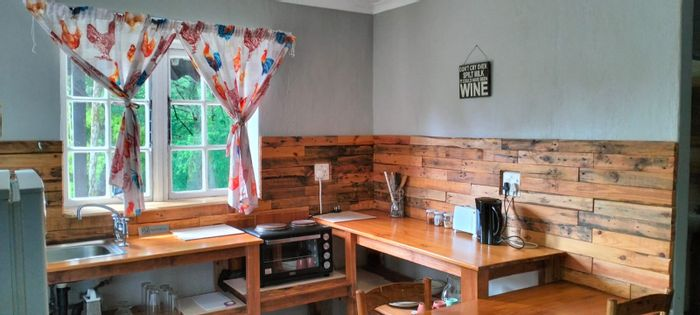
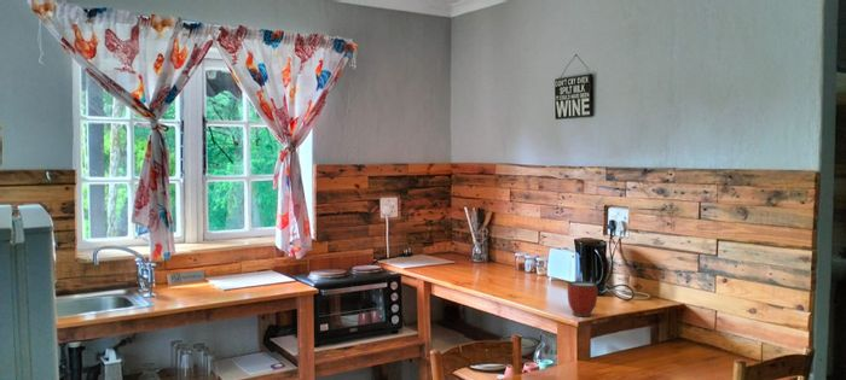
+ mug (585, 298)
